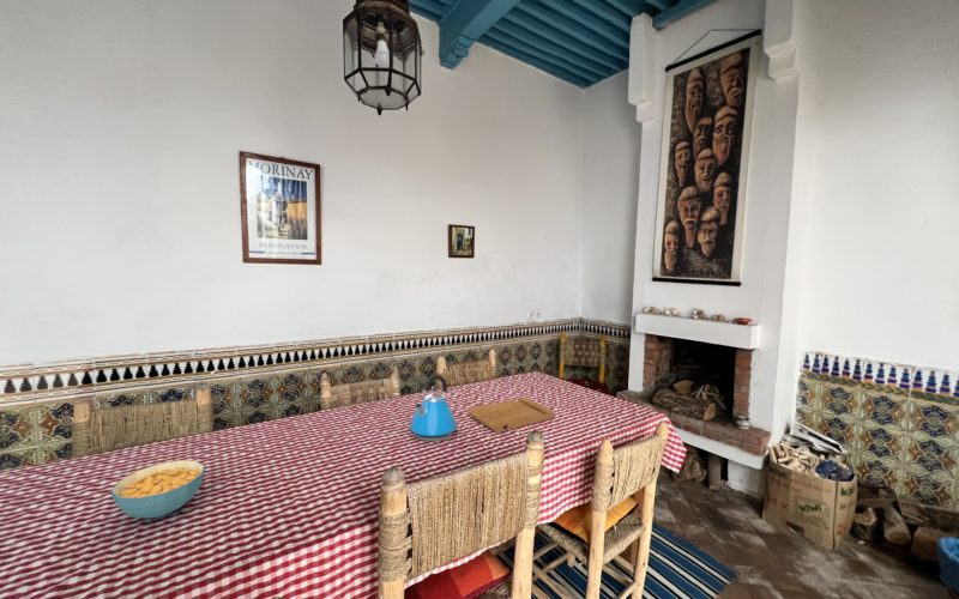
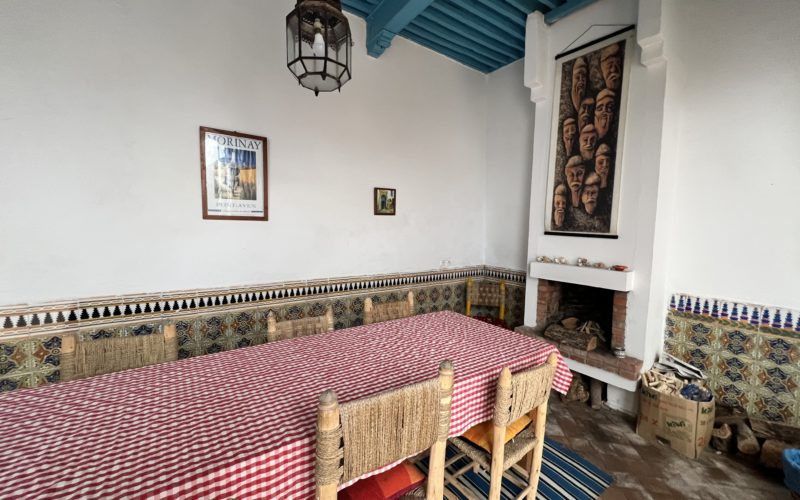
- kettle (434, 403)
- cereal bowl (161, 494)
- cutting board (511, 412)
